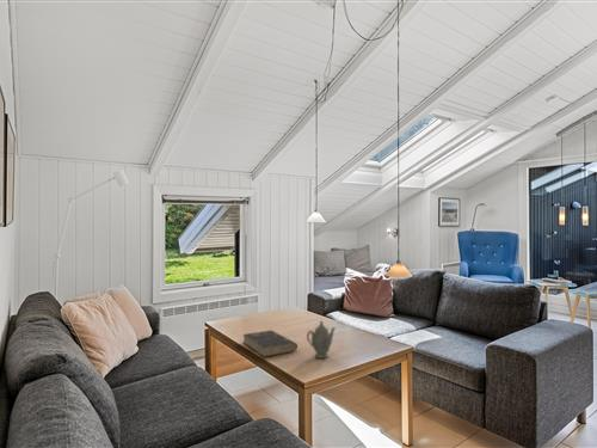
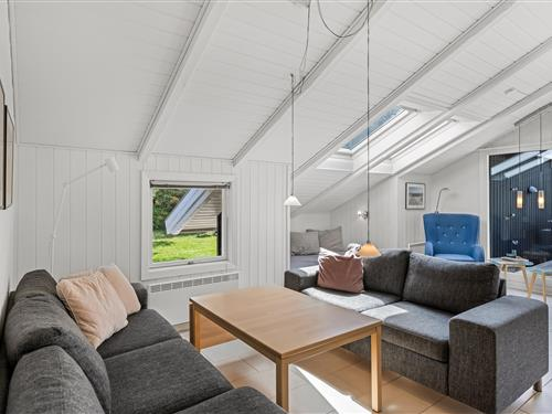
- chinaware (321, 338)
- book (269, 342)
